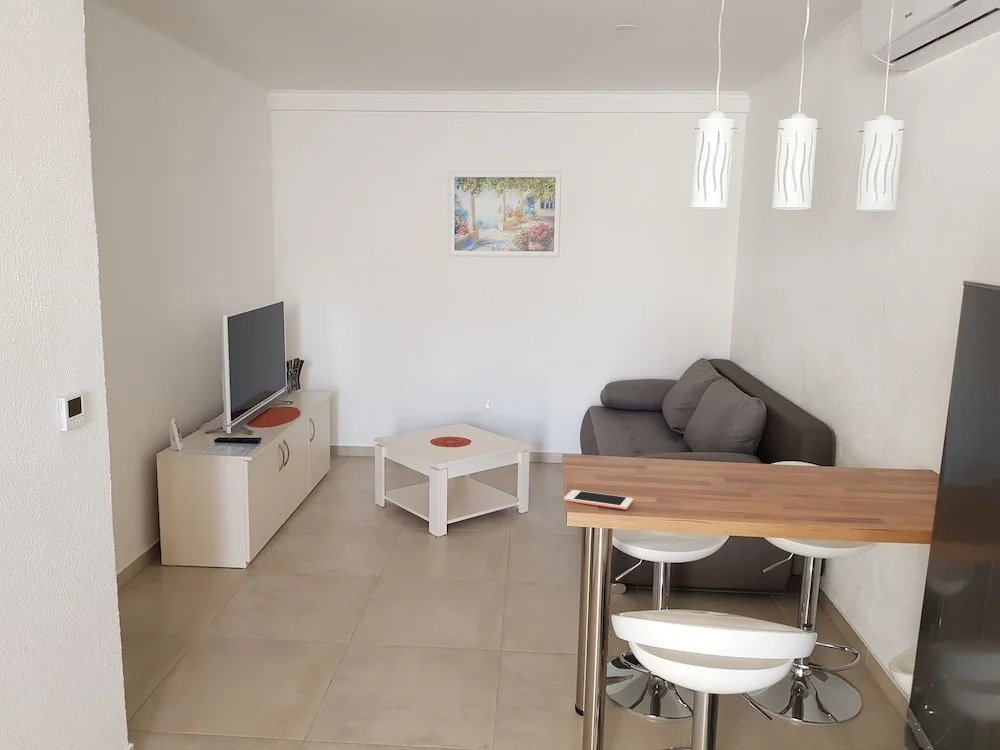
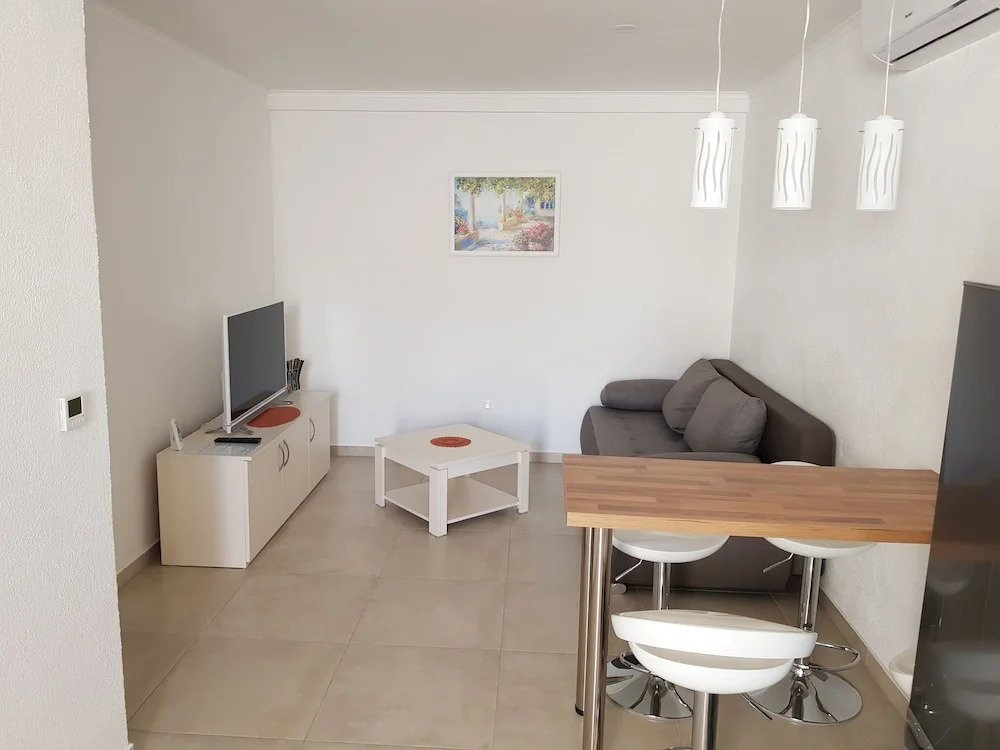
- cell phone (598, 499)
